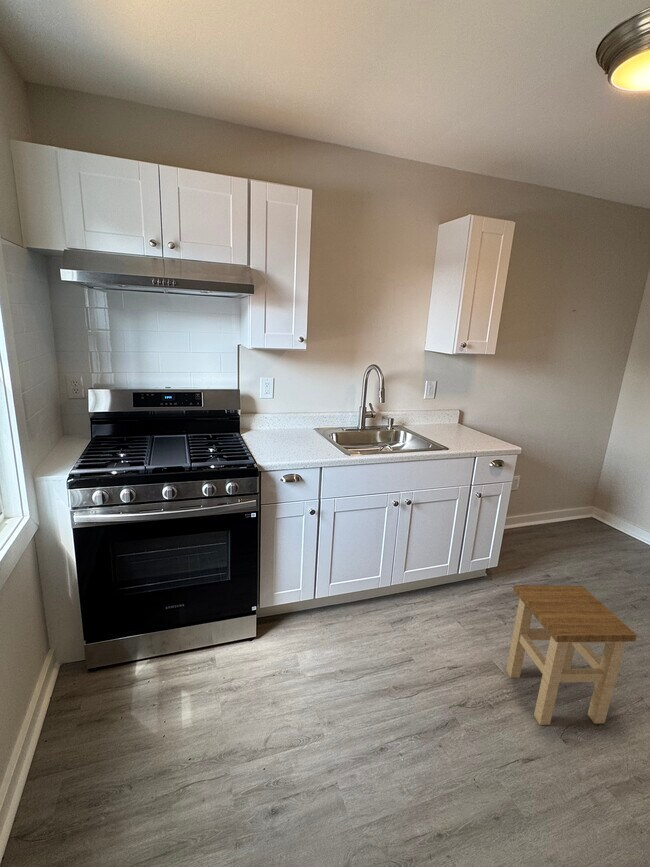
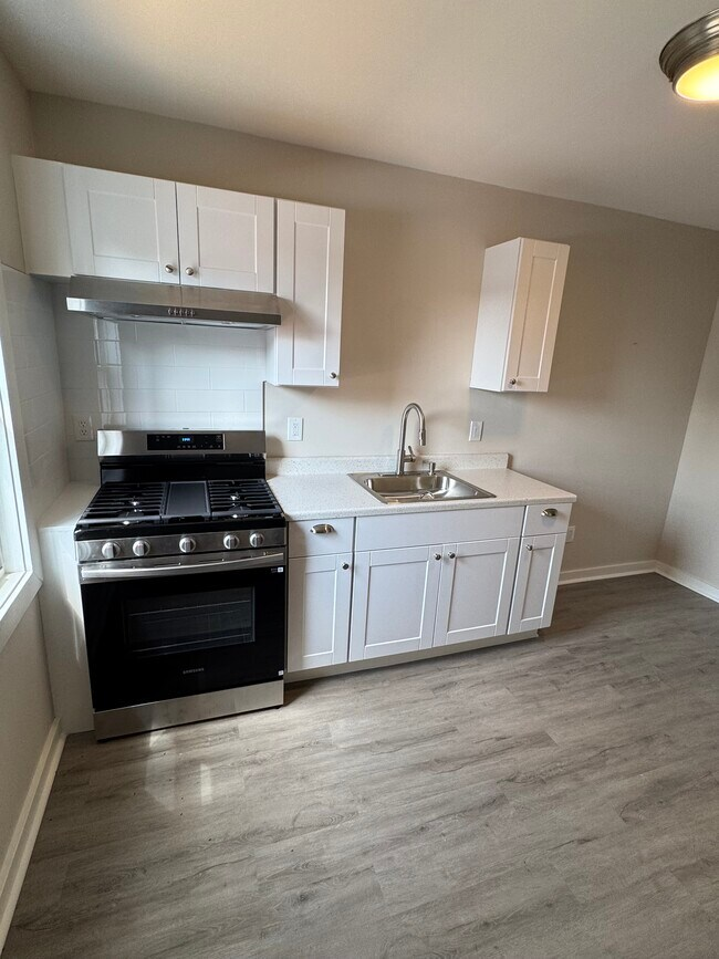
- stool (561, 652)
